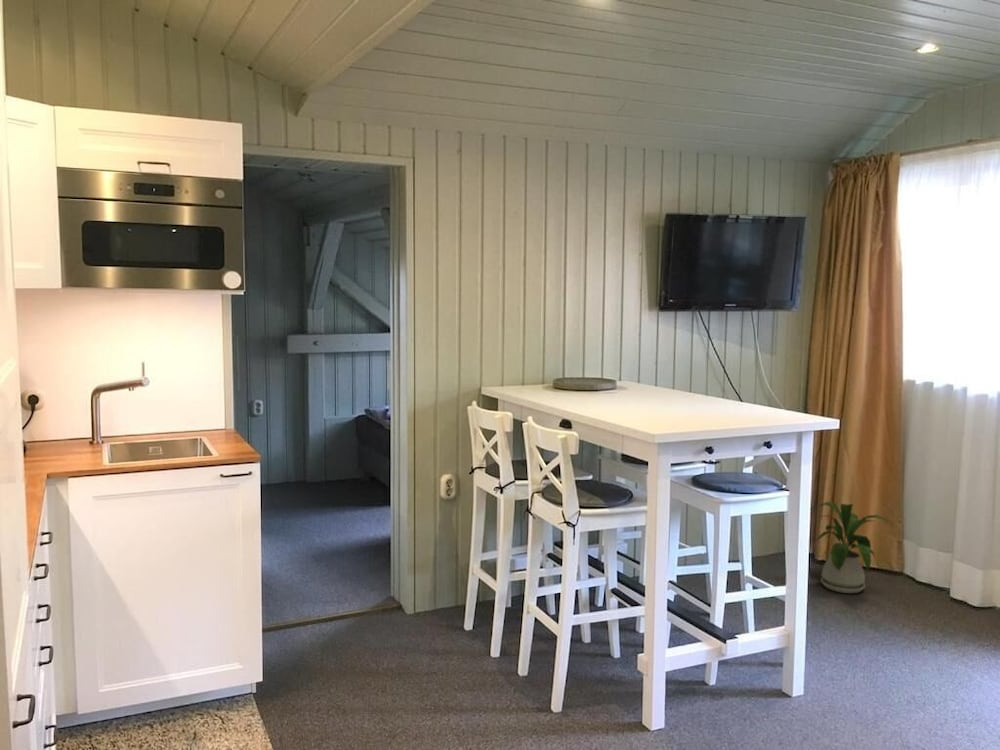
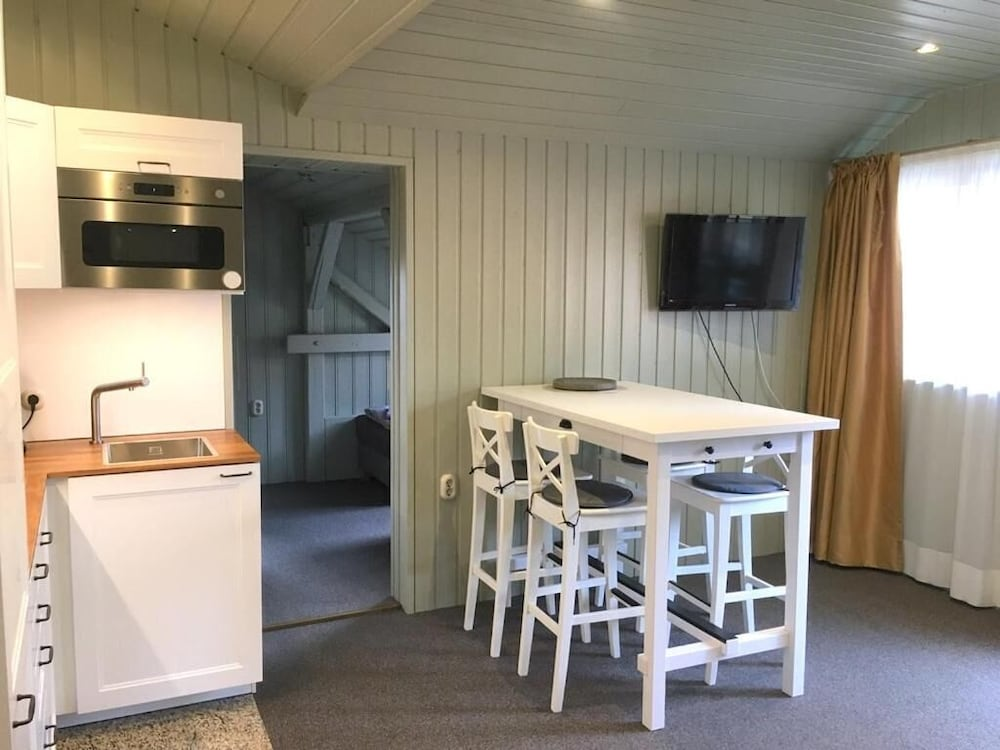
- house plant (851, 540)
